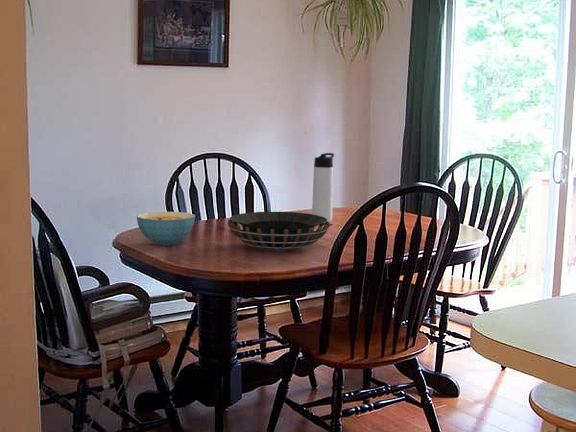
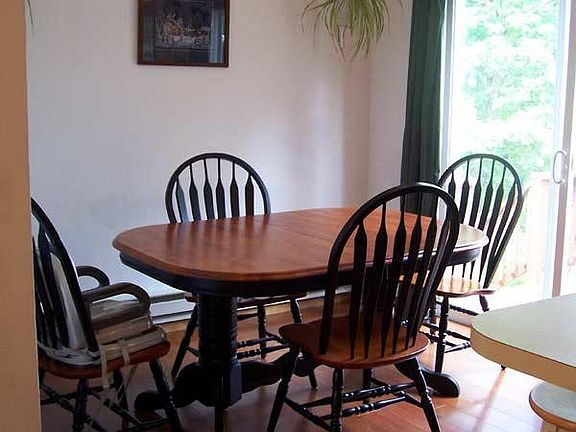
- thermos bottle (324, 187)
- decorative bowl (279, 233)
- cereal bowl (166, 229)
